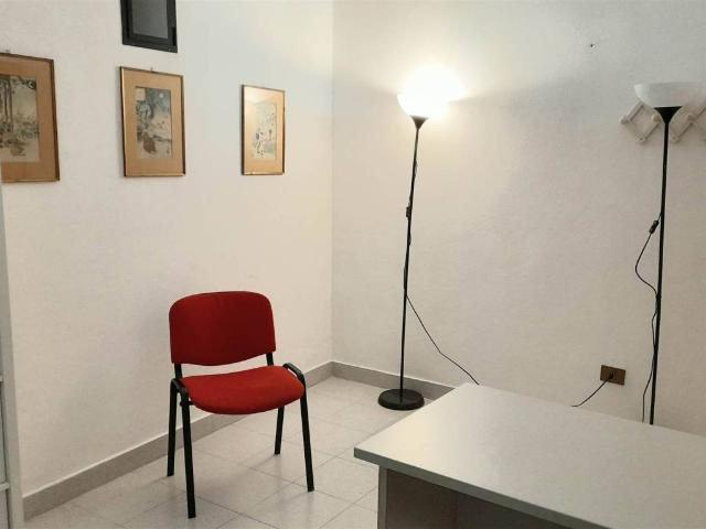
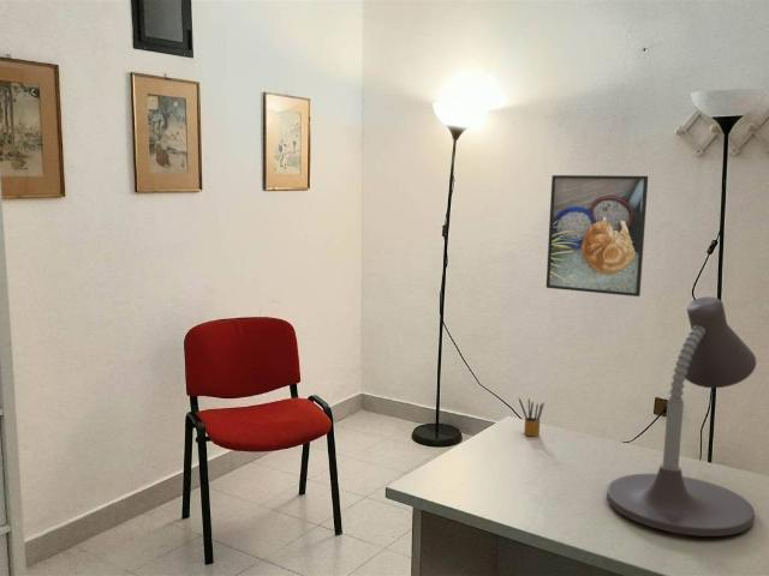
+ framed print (595, 234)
+ desk lamp (682, 402)
+ pencil box (531, 415)
